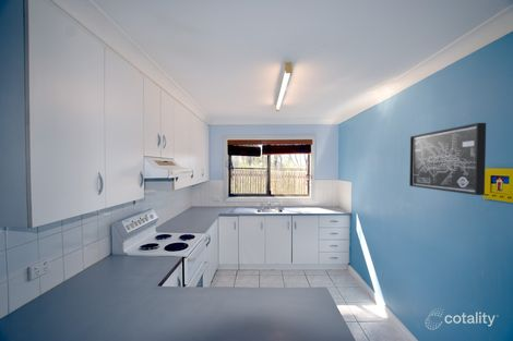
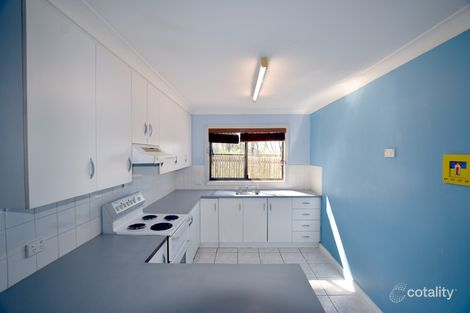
- wall art (440, 160)
